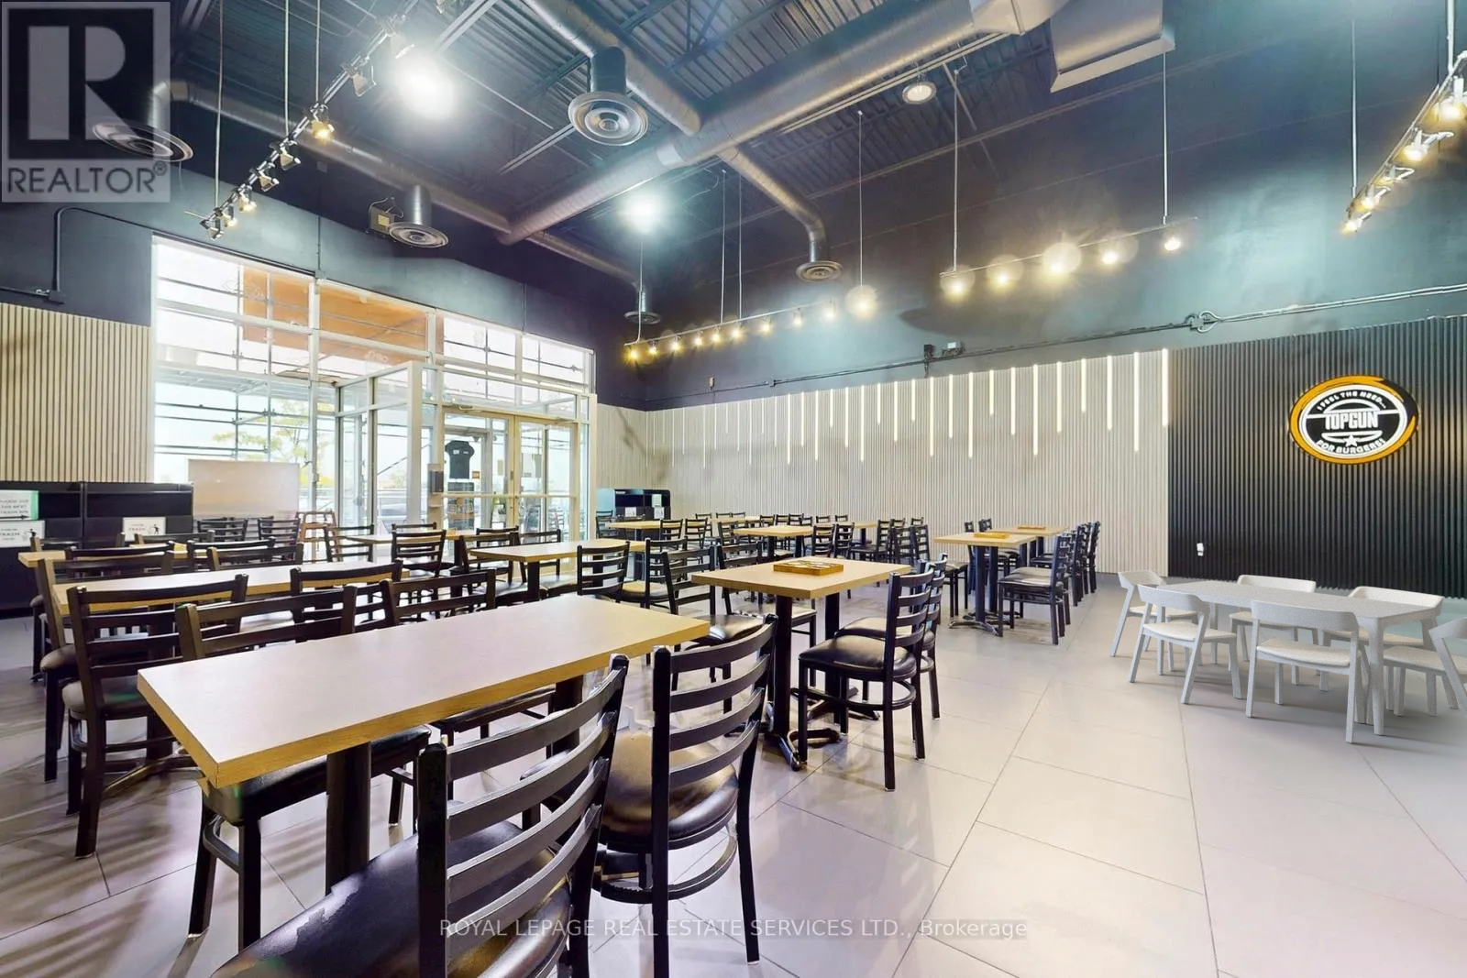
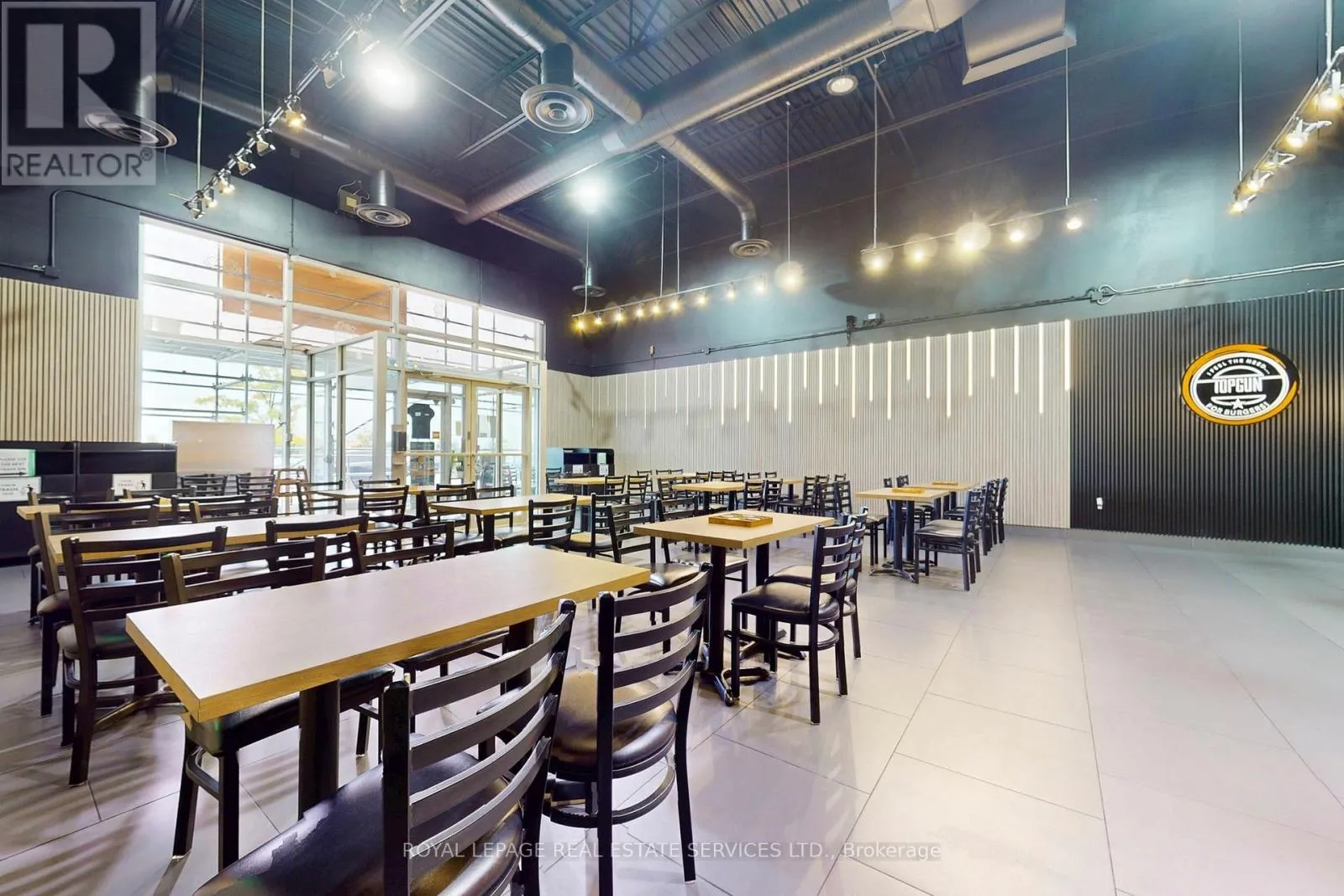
- dining set (1268, 640)
